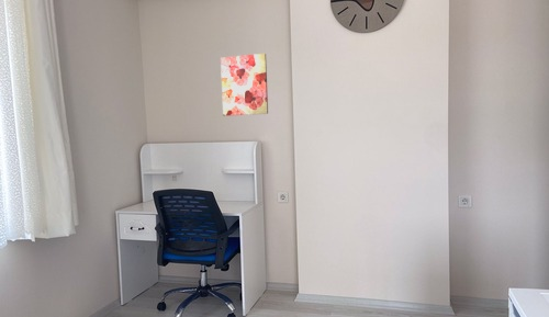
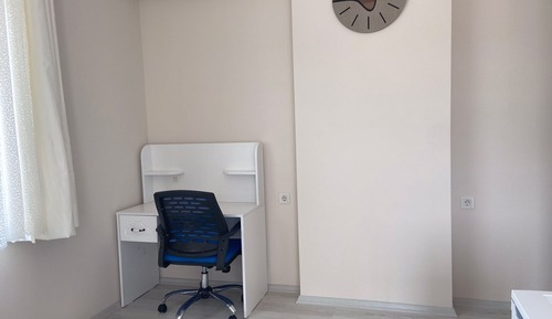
- wall art (244, 84)
